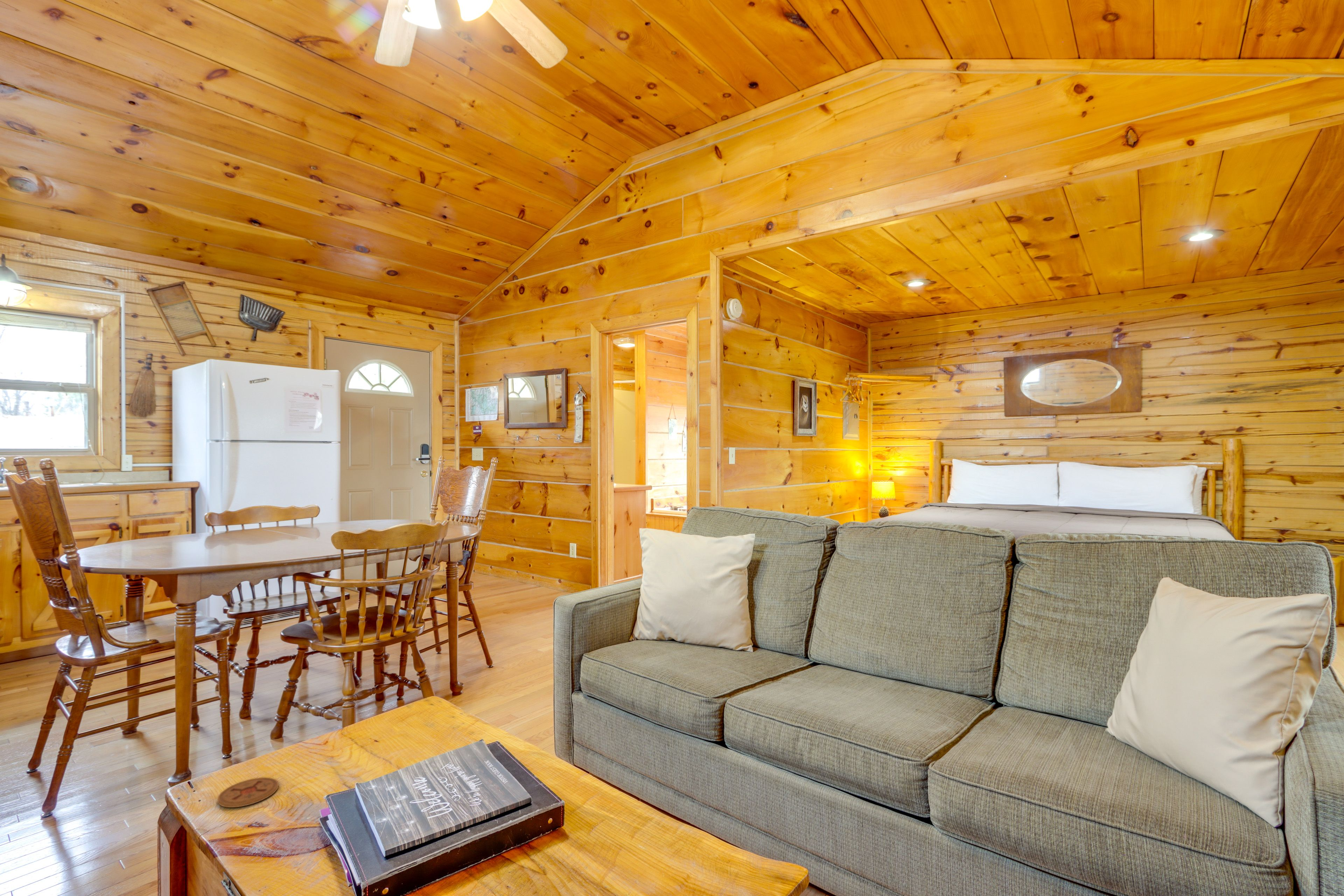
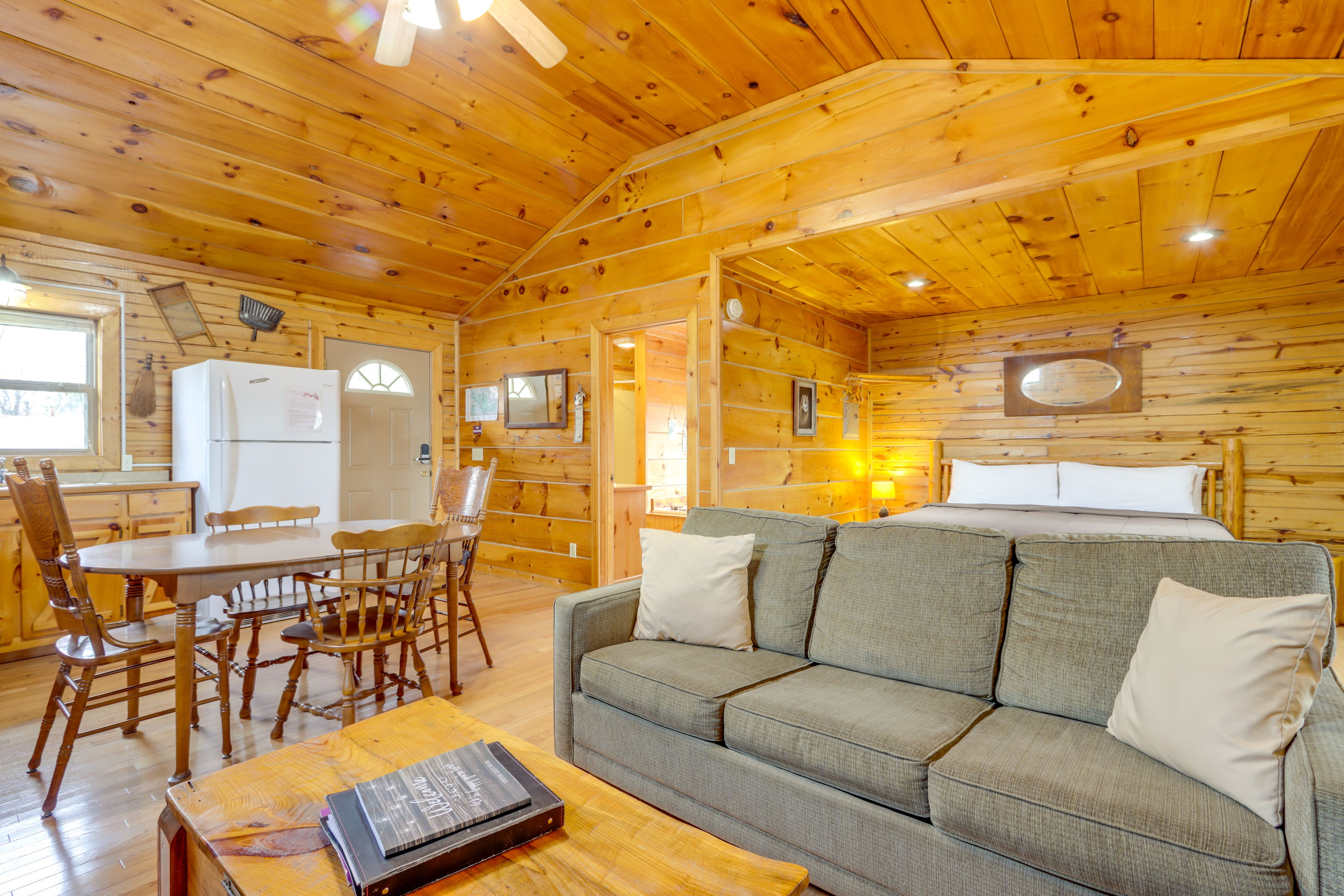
- coaster (248, 792)
